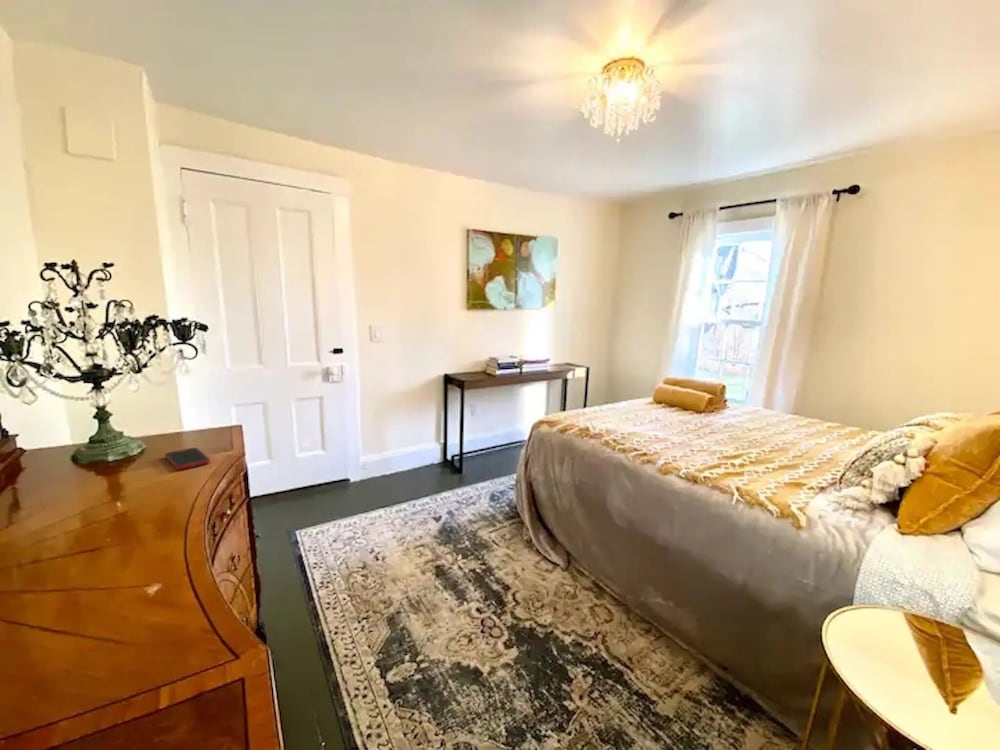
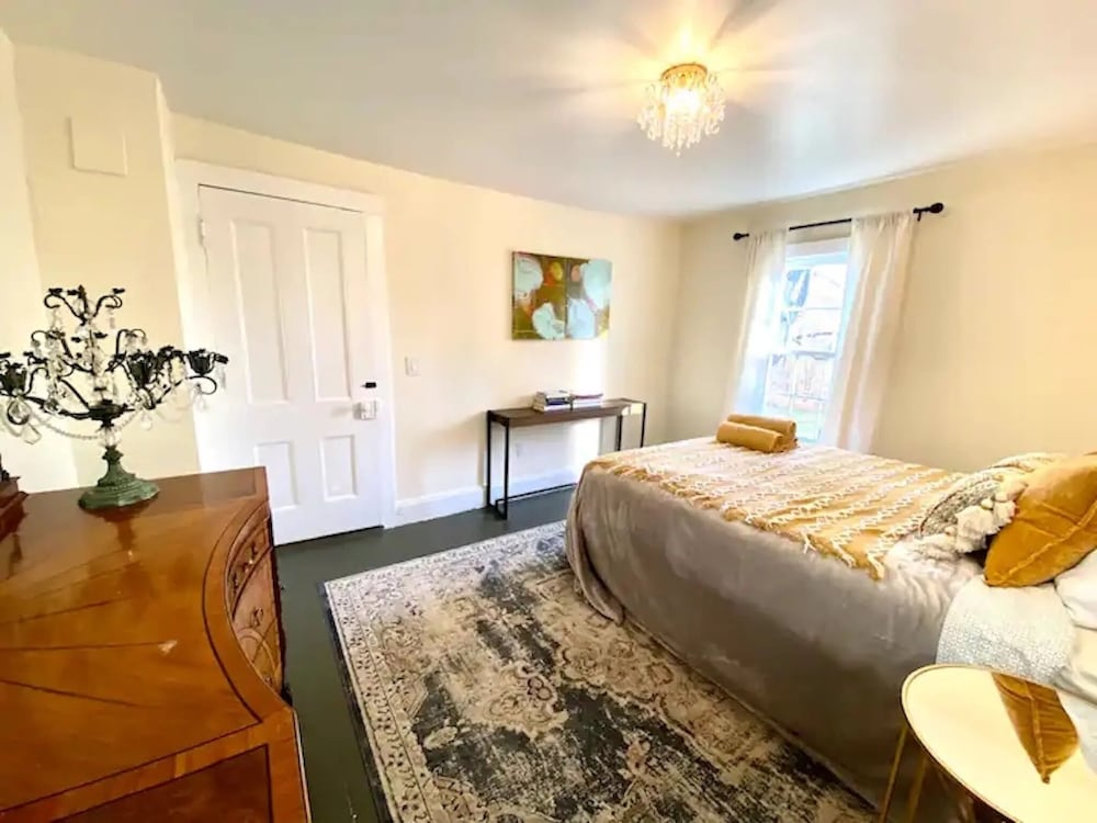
- cell phone (187, 458)
